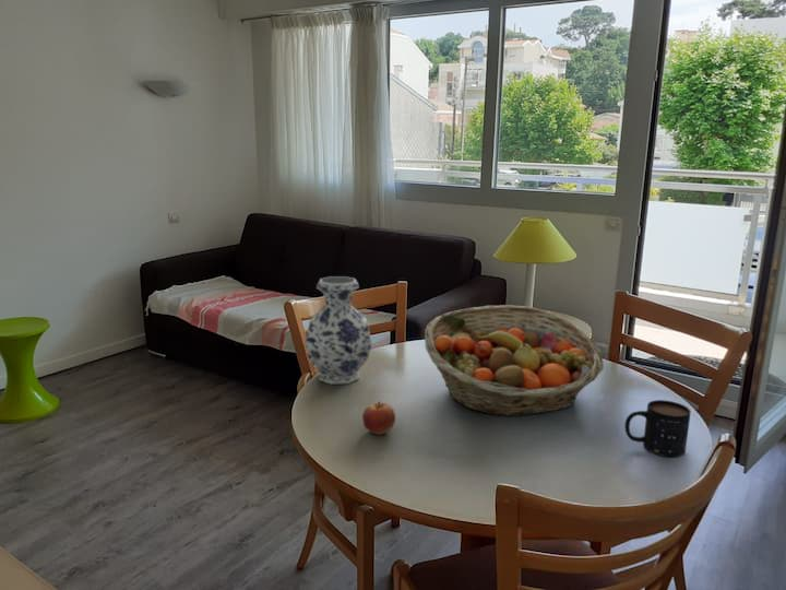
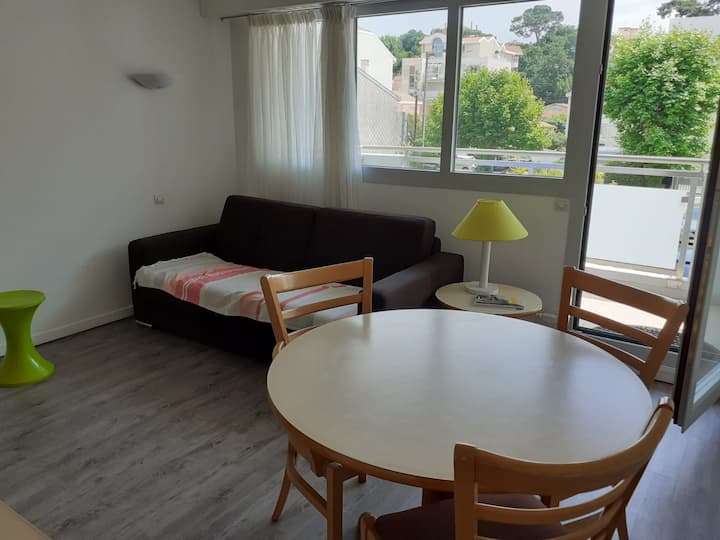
- vase (337, 329)
- fruit basket (511, 357)
- apple (379, 415)
- mug (655, 426)
